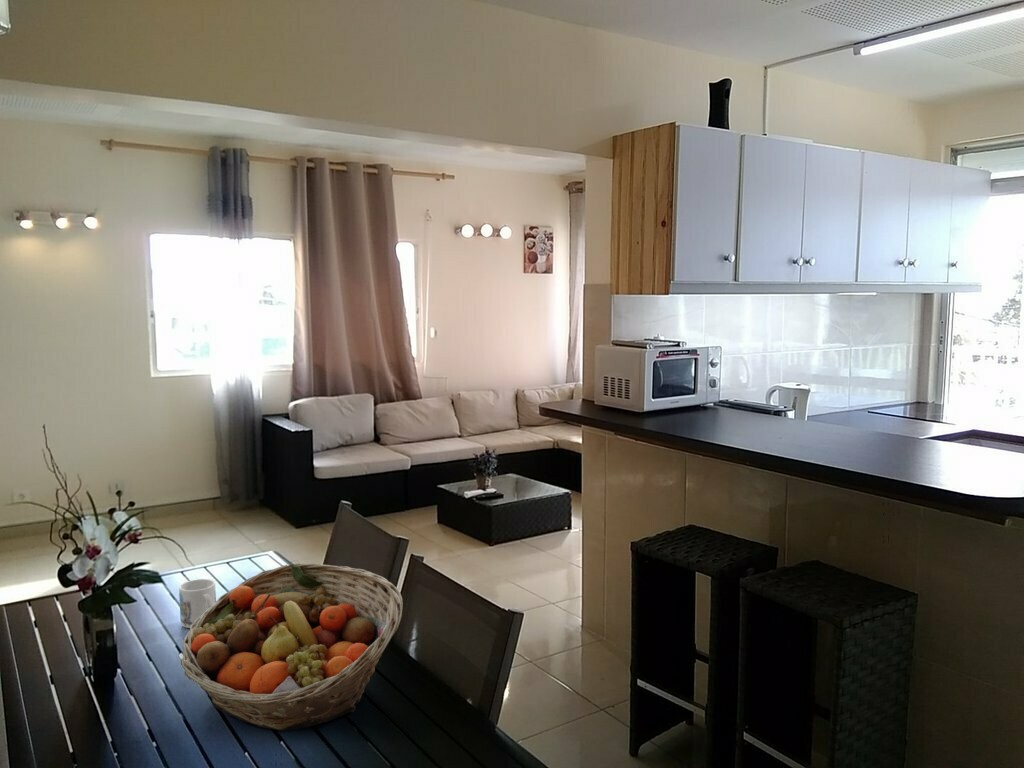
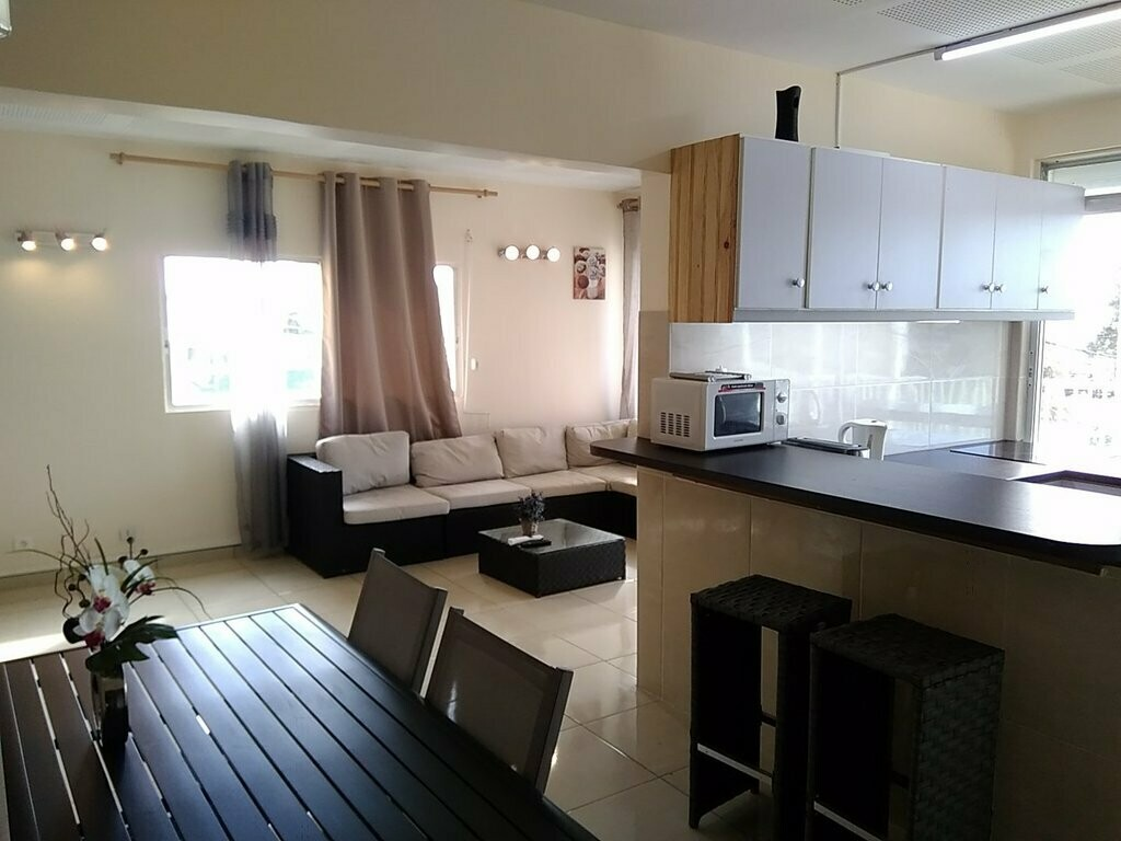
- mug (200, 605)
- fruit basket (294, 640)
